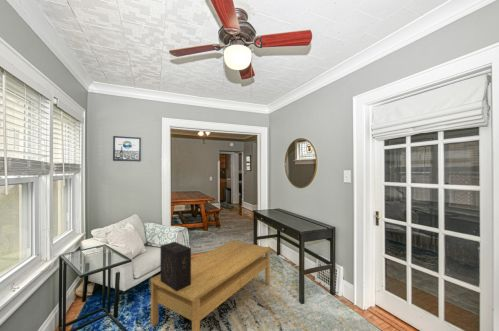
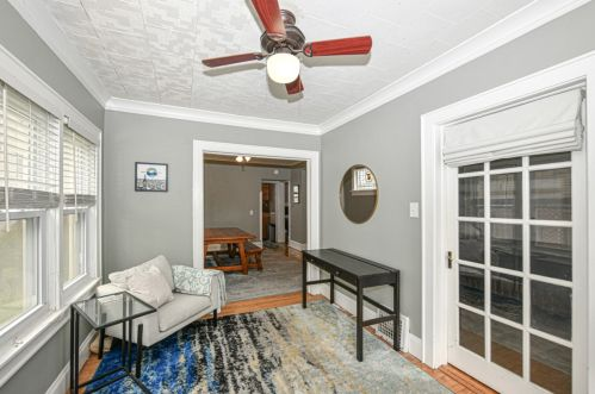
- coffee table (219, 280)
- decorative box (175, 264)
